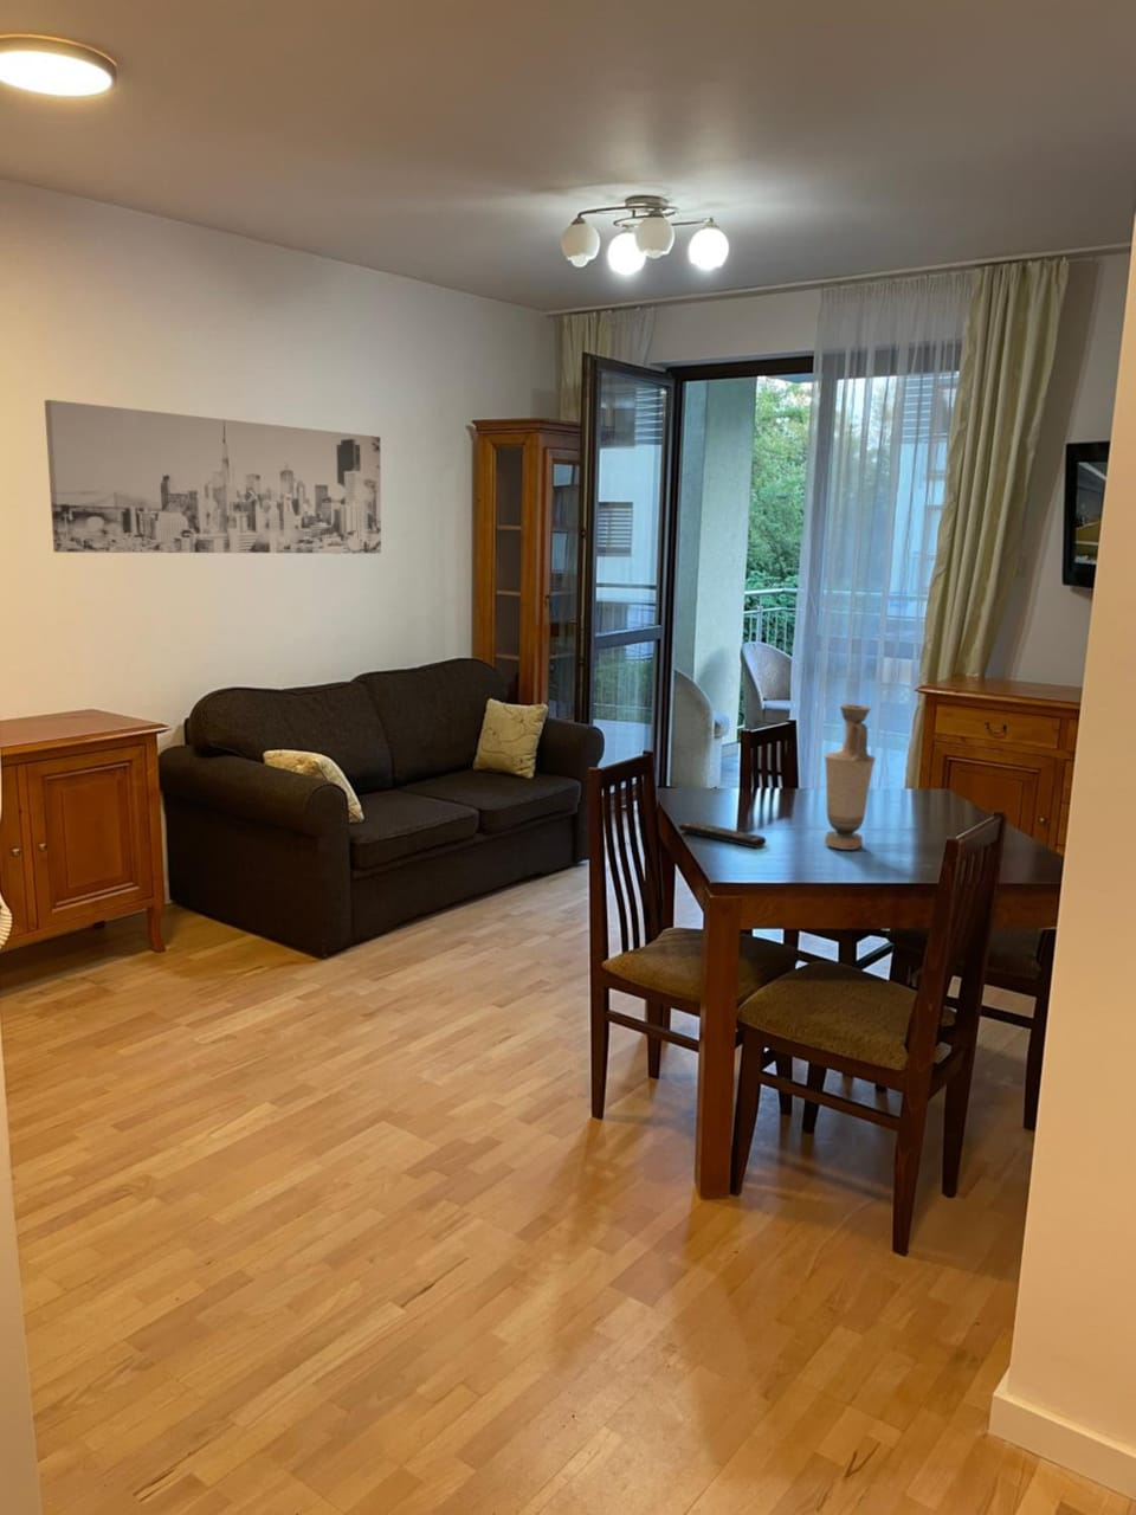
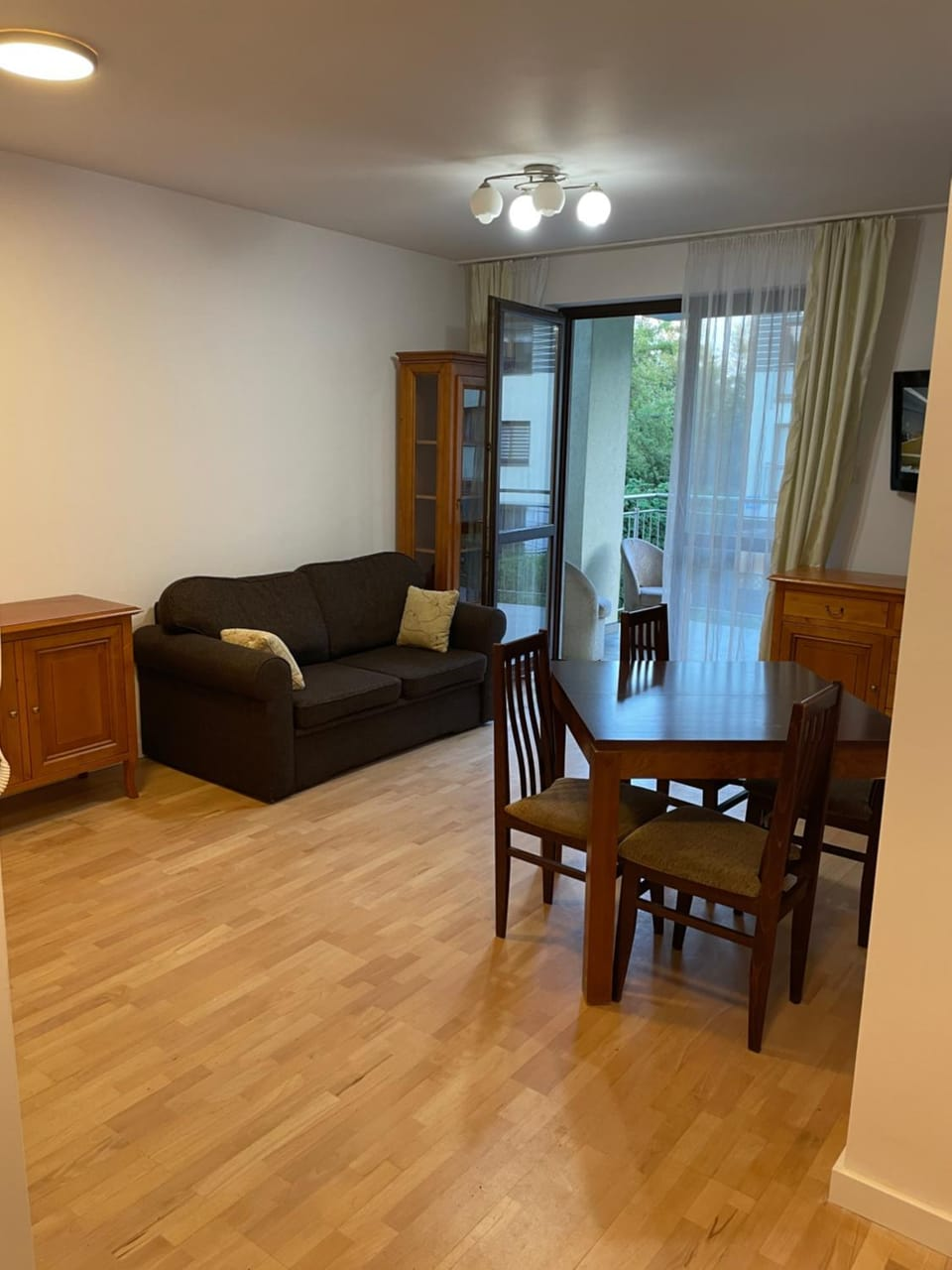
- wall art (235, 488)
- vase (847, 777)
- remote control (721, 834)
